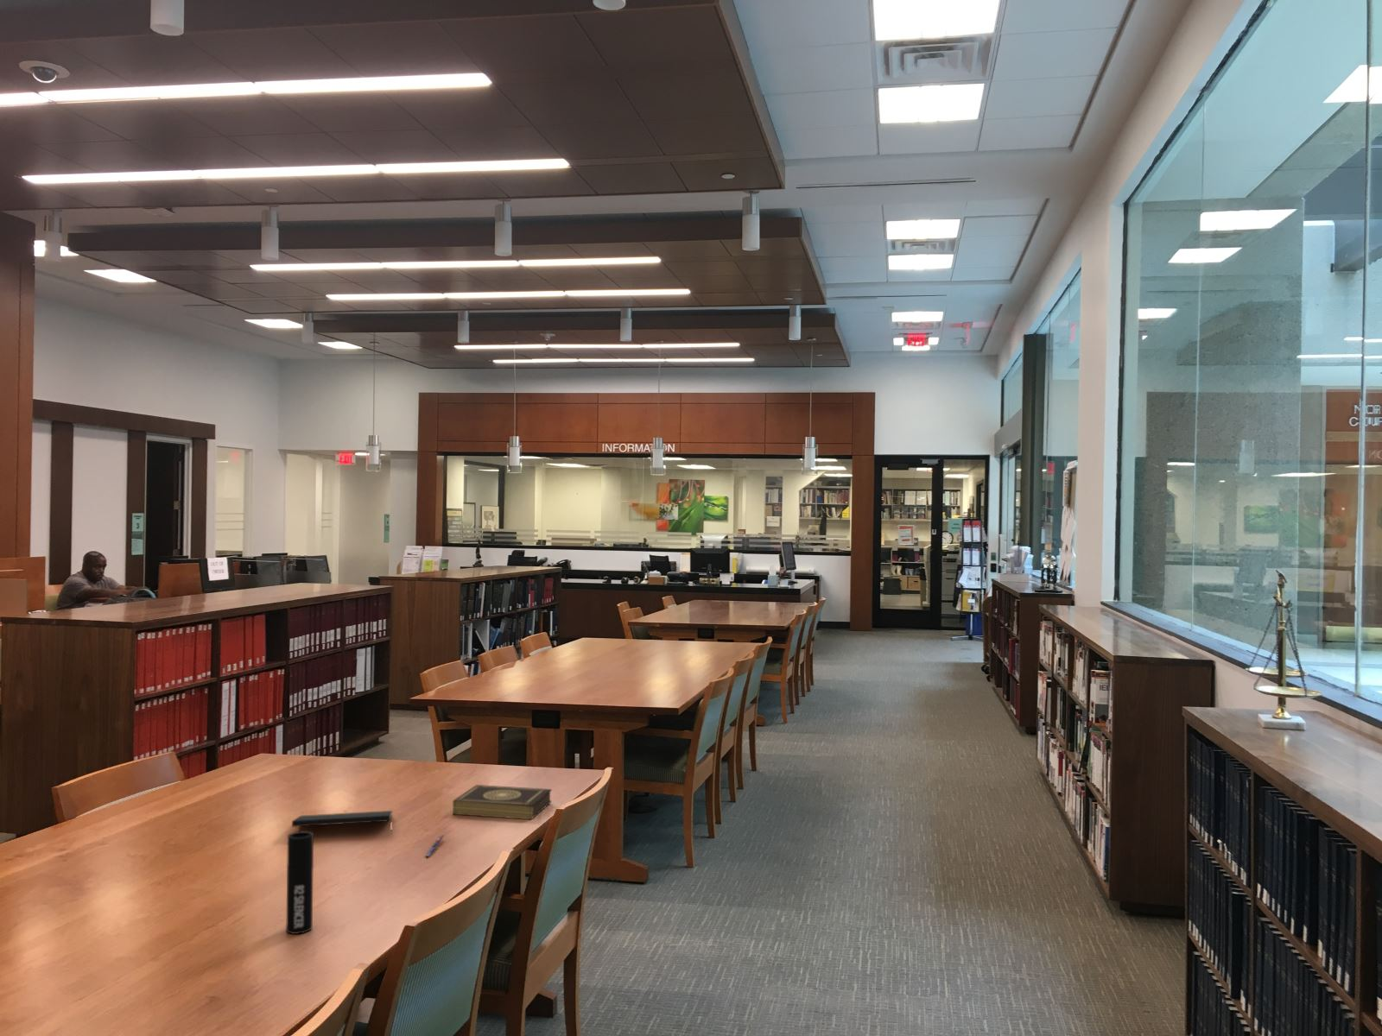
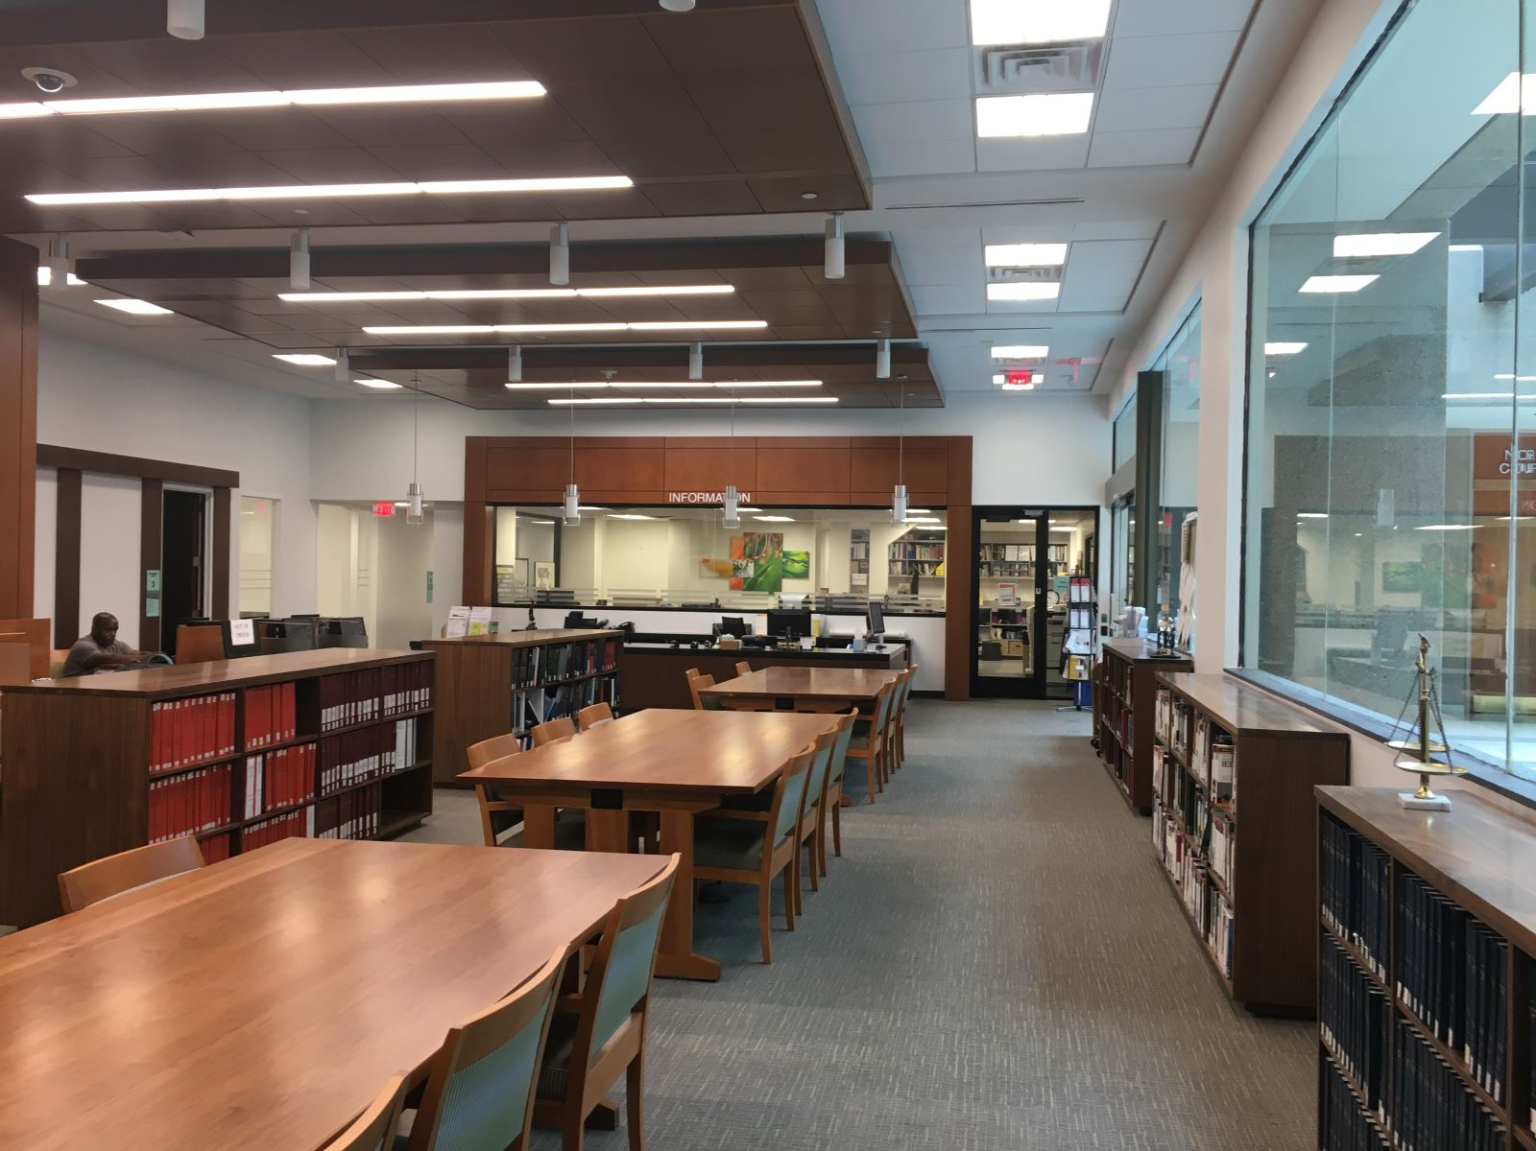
- book (503, 801)
- cup (299, 881)
- notepad (344, 817)
- pen (434, 844)
